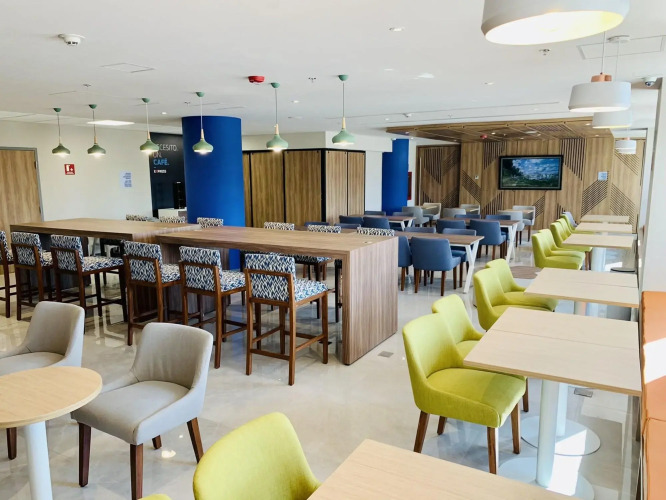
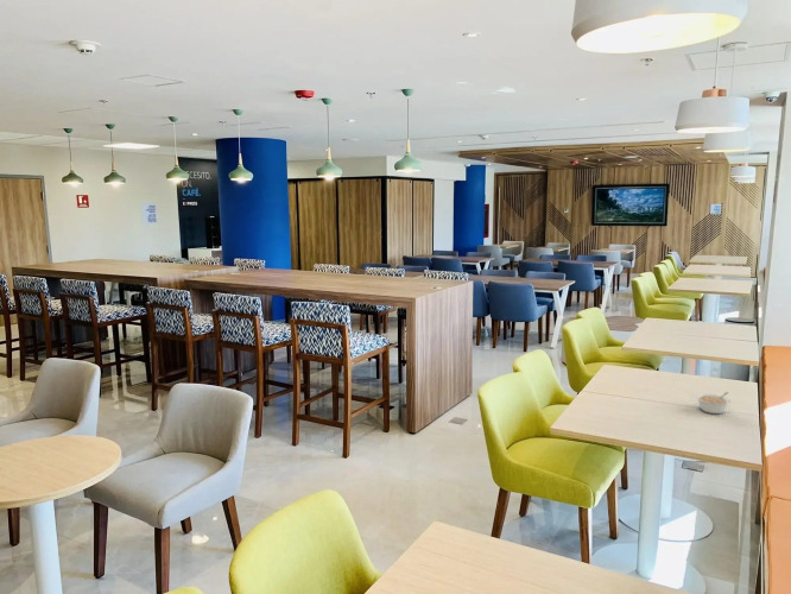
+ legume (711, 402)
